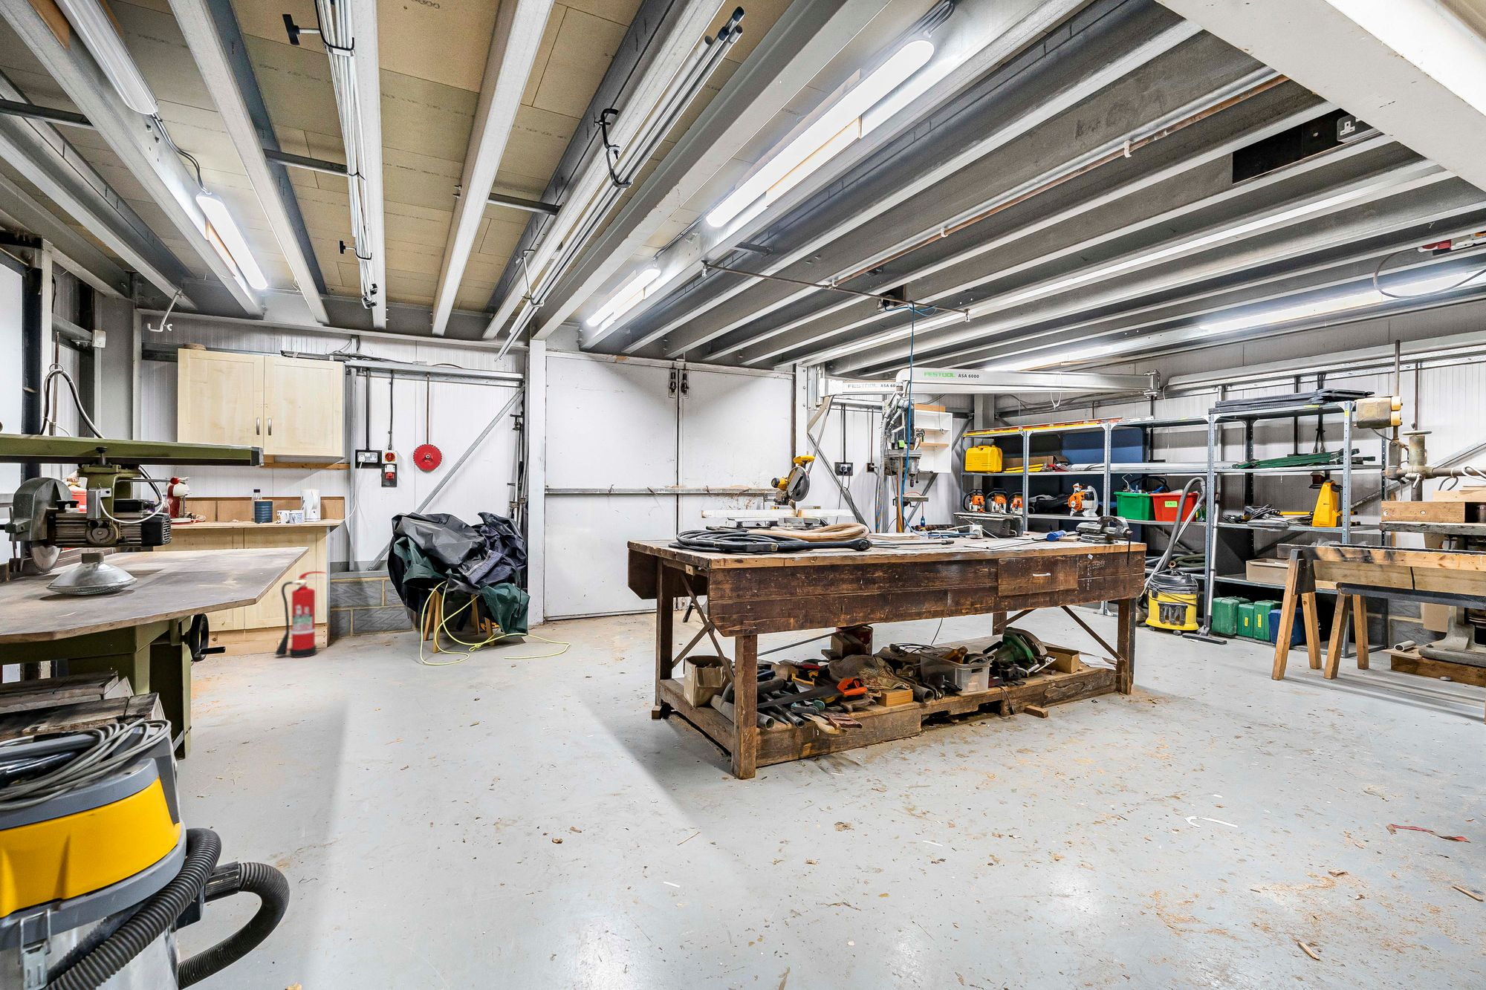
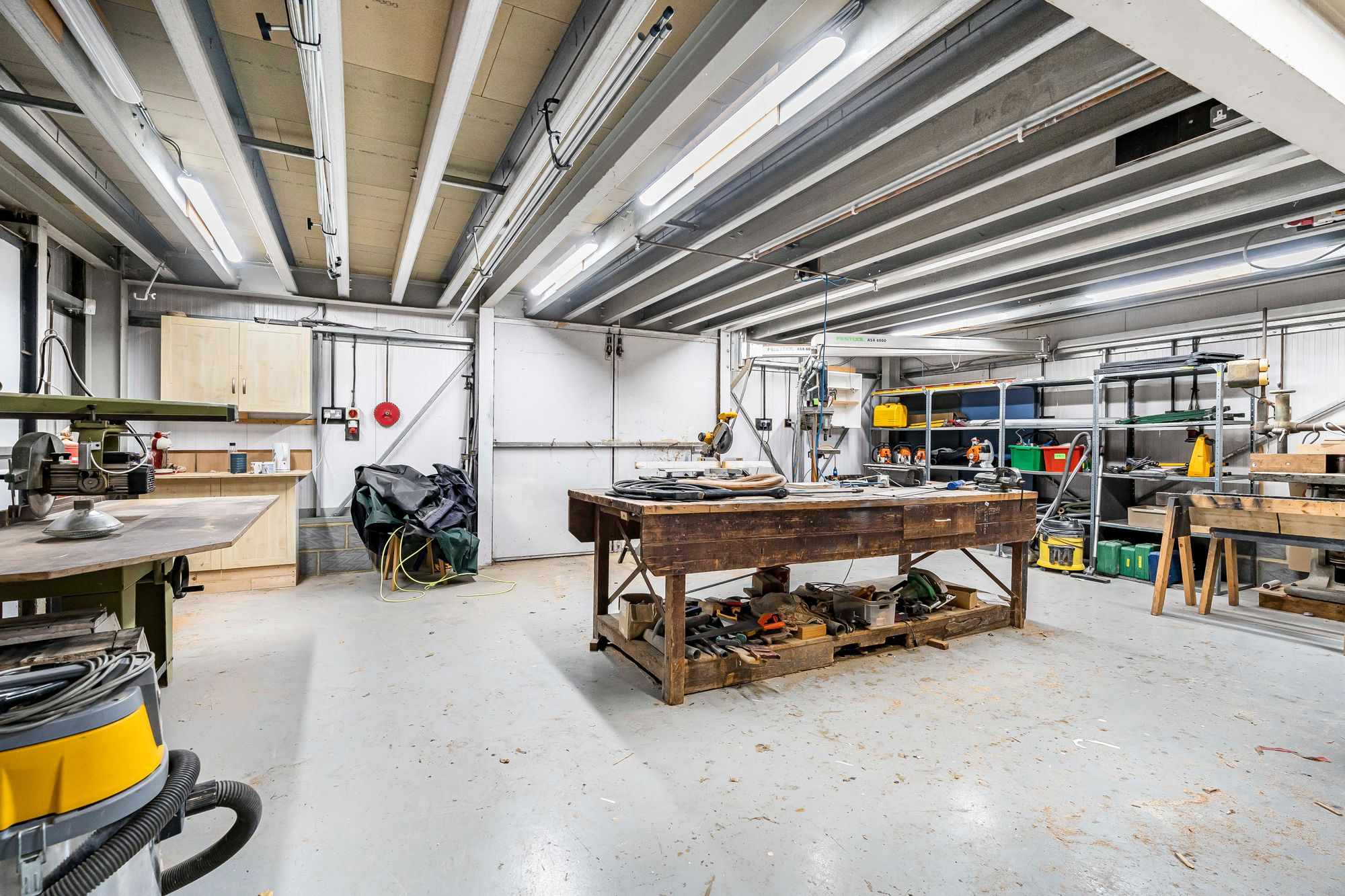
- fire extinguisher (301, 613)
